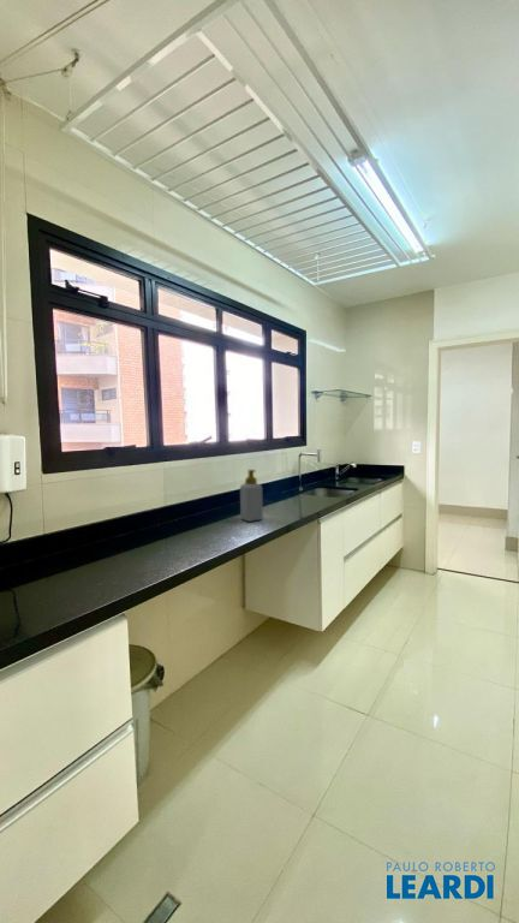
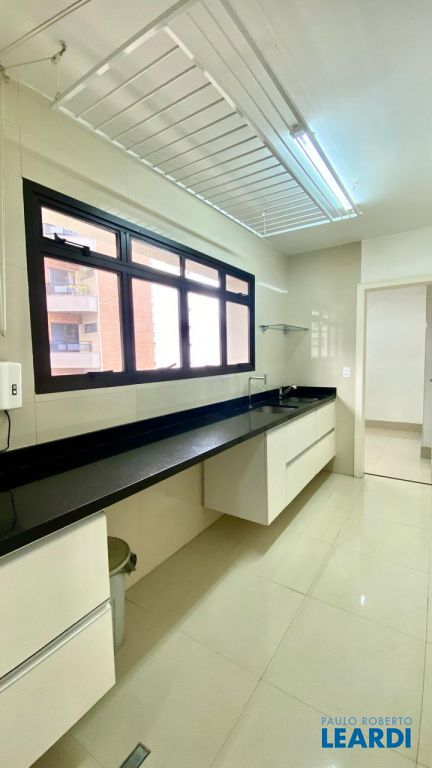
- soap bottle (251, 494)
